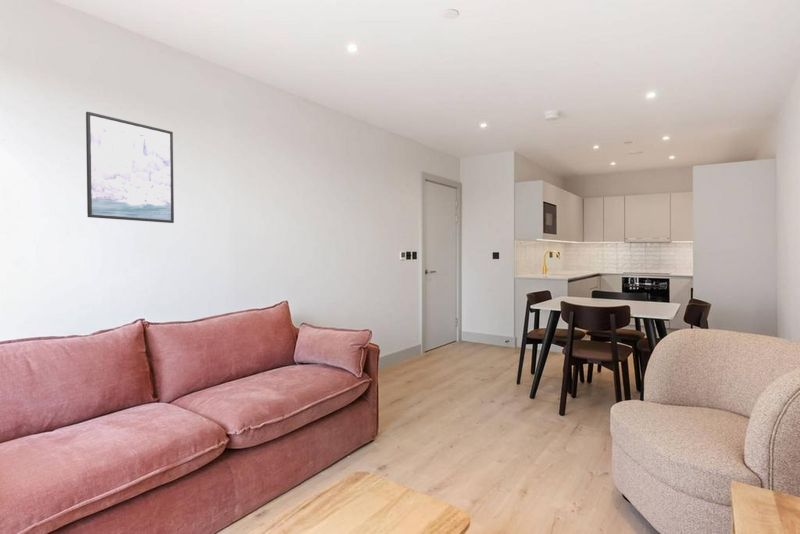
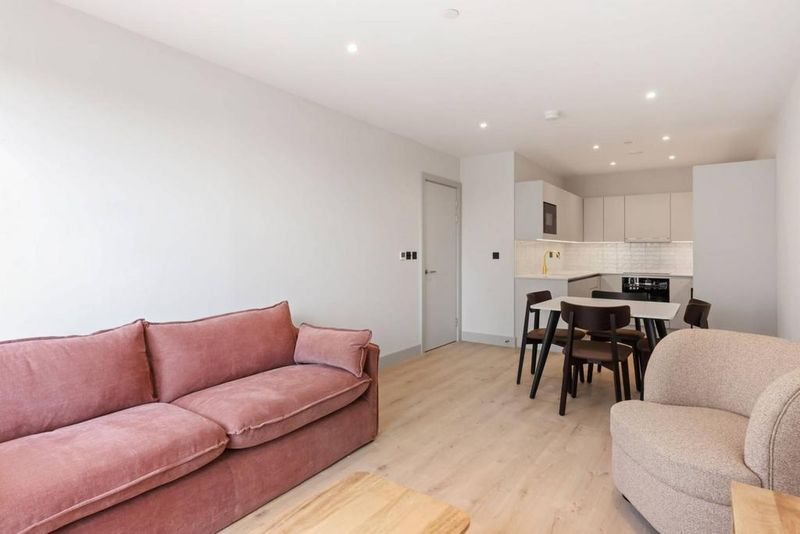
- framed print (133, 171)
